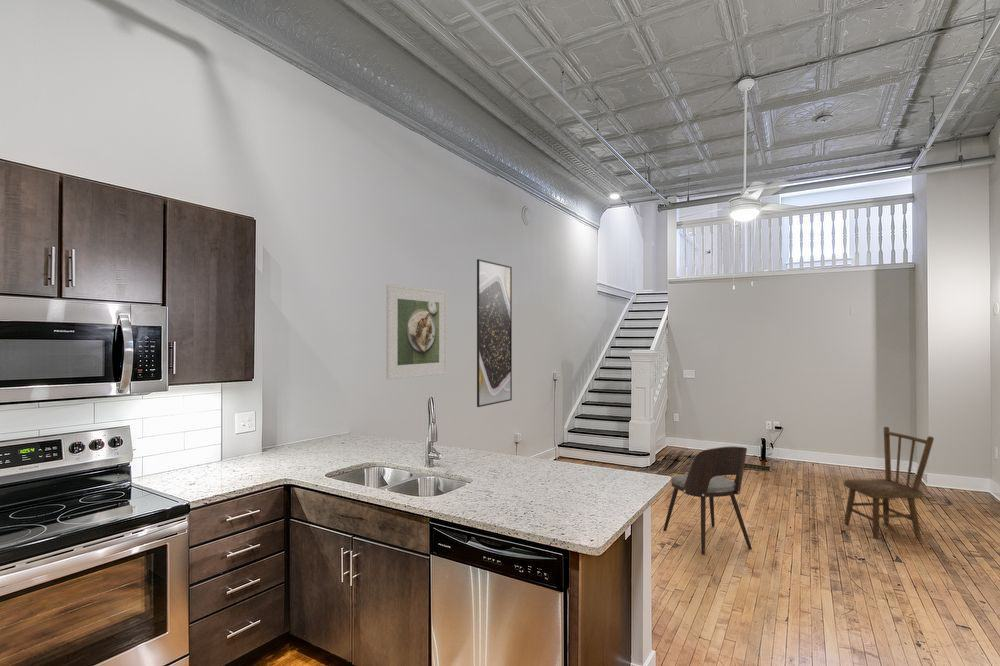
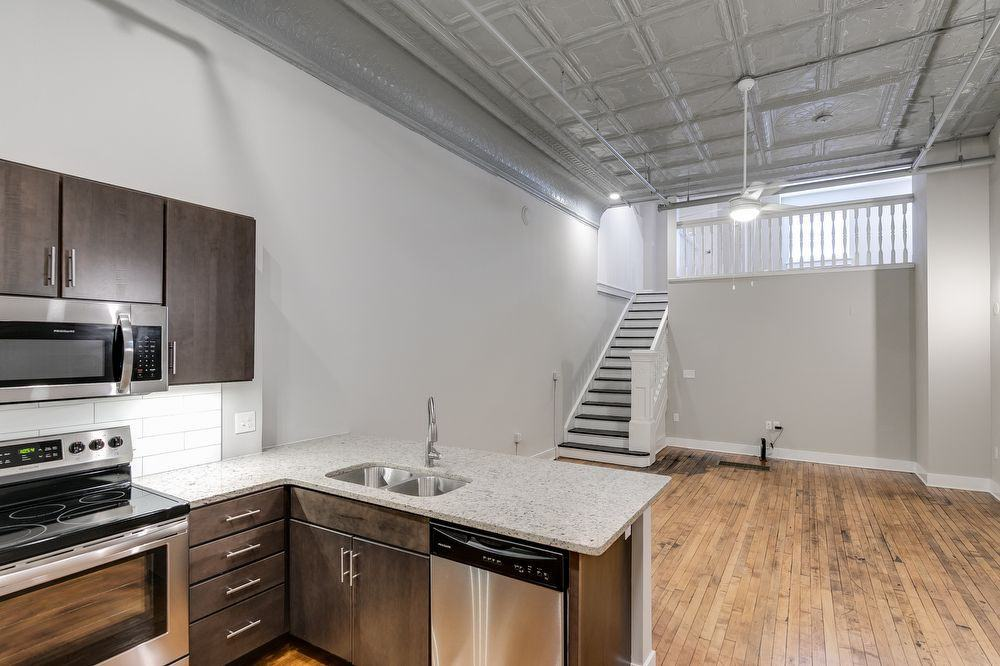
- dining chair (708, 490)
- dining chair (884, 481)
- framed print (495, 333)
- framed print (418, 332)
